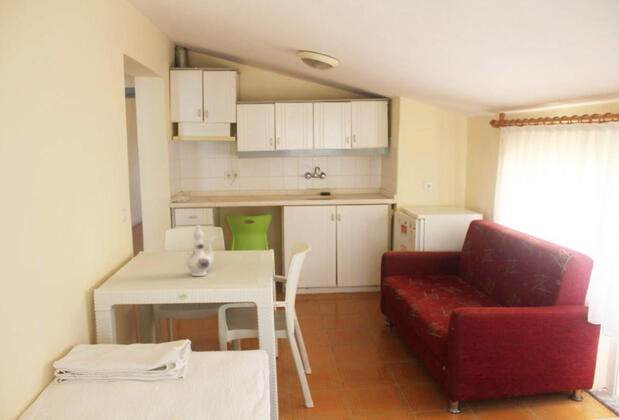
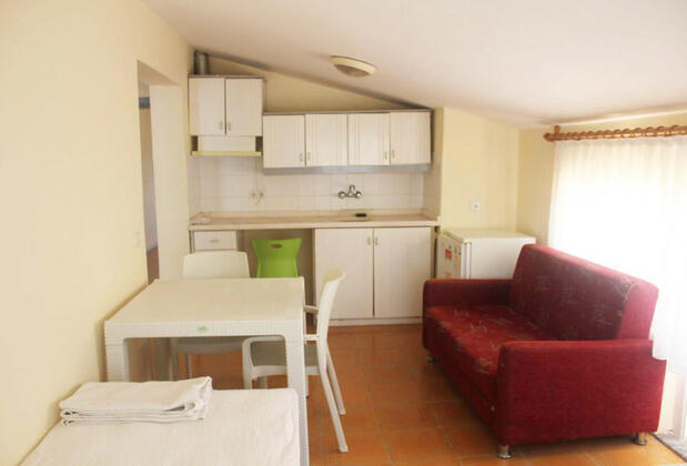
- chinaware (201, 249)
